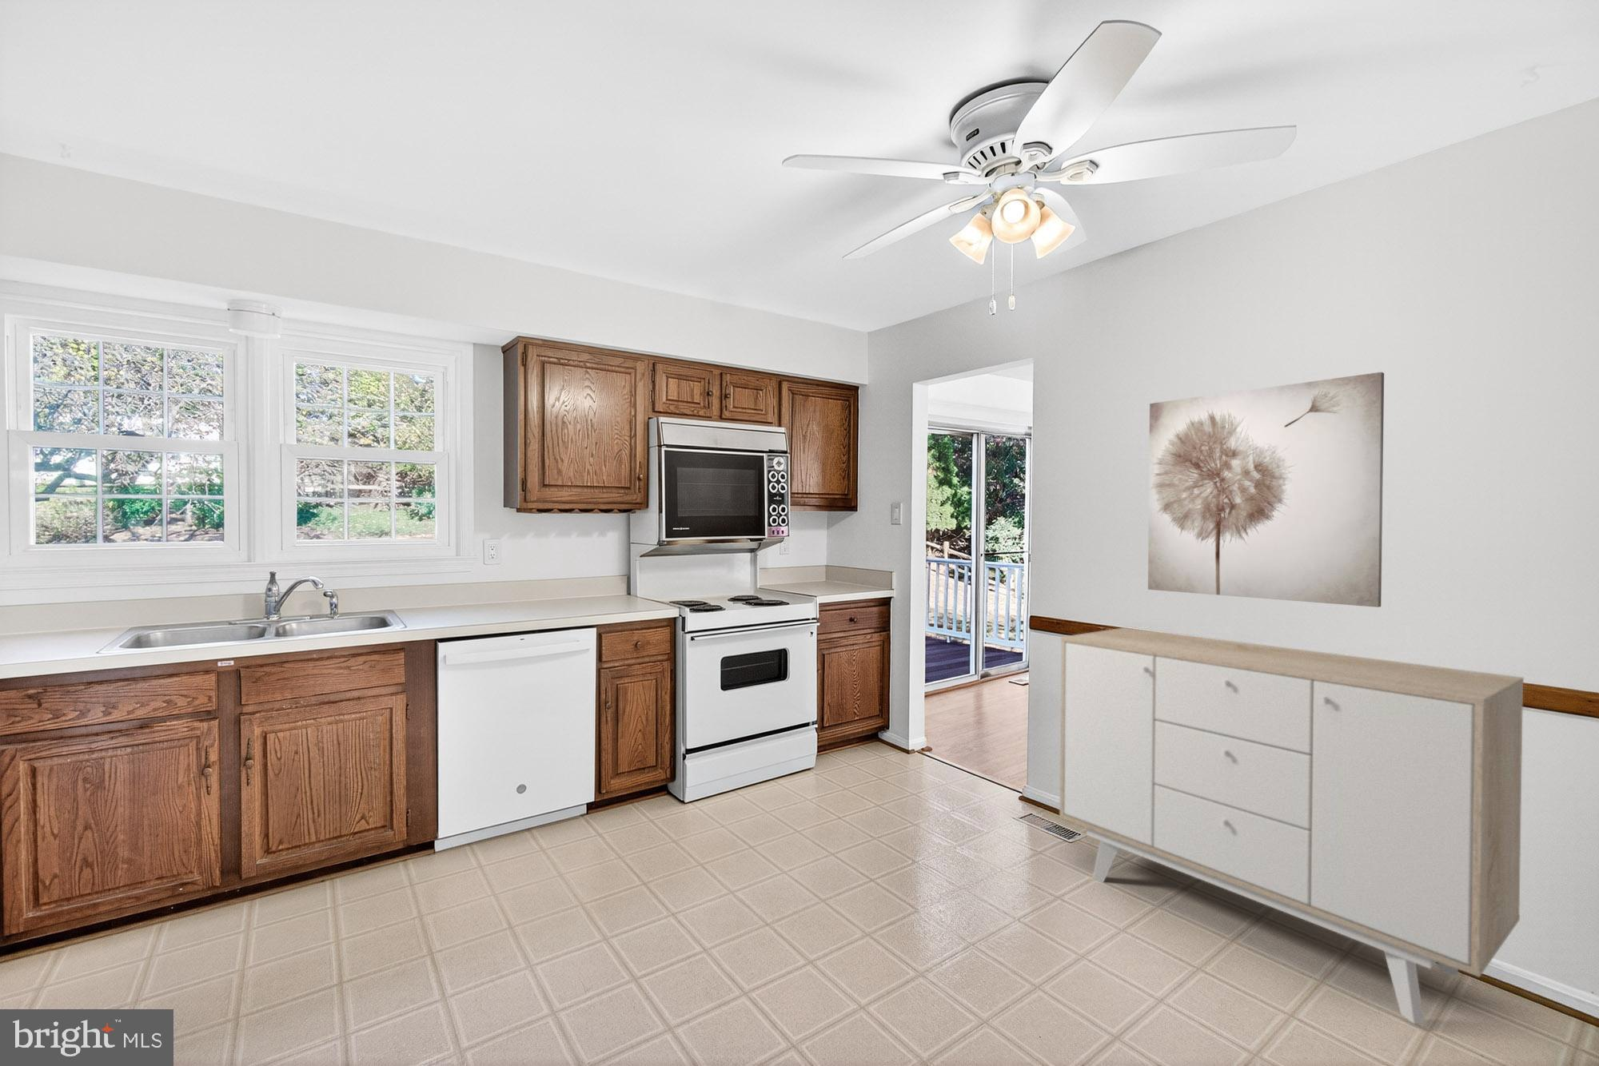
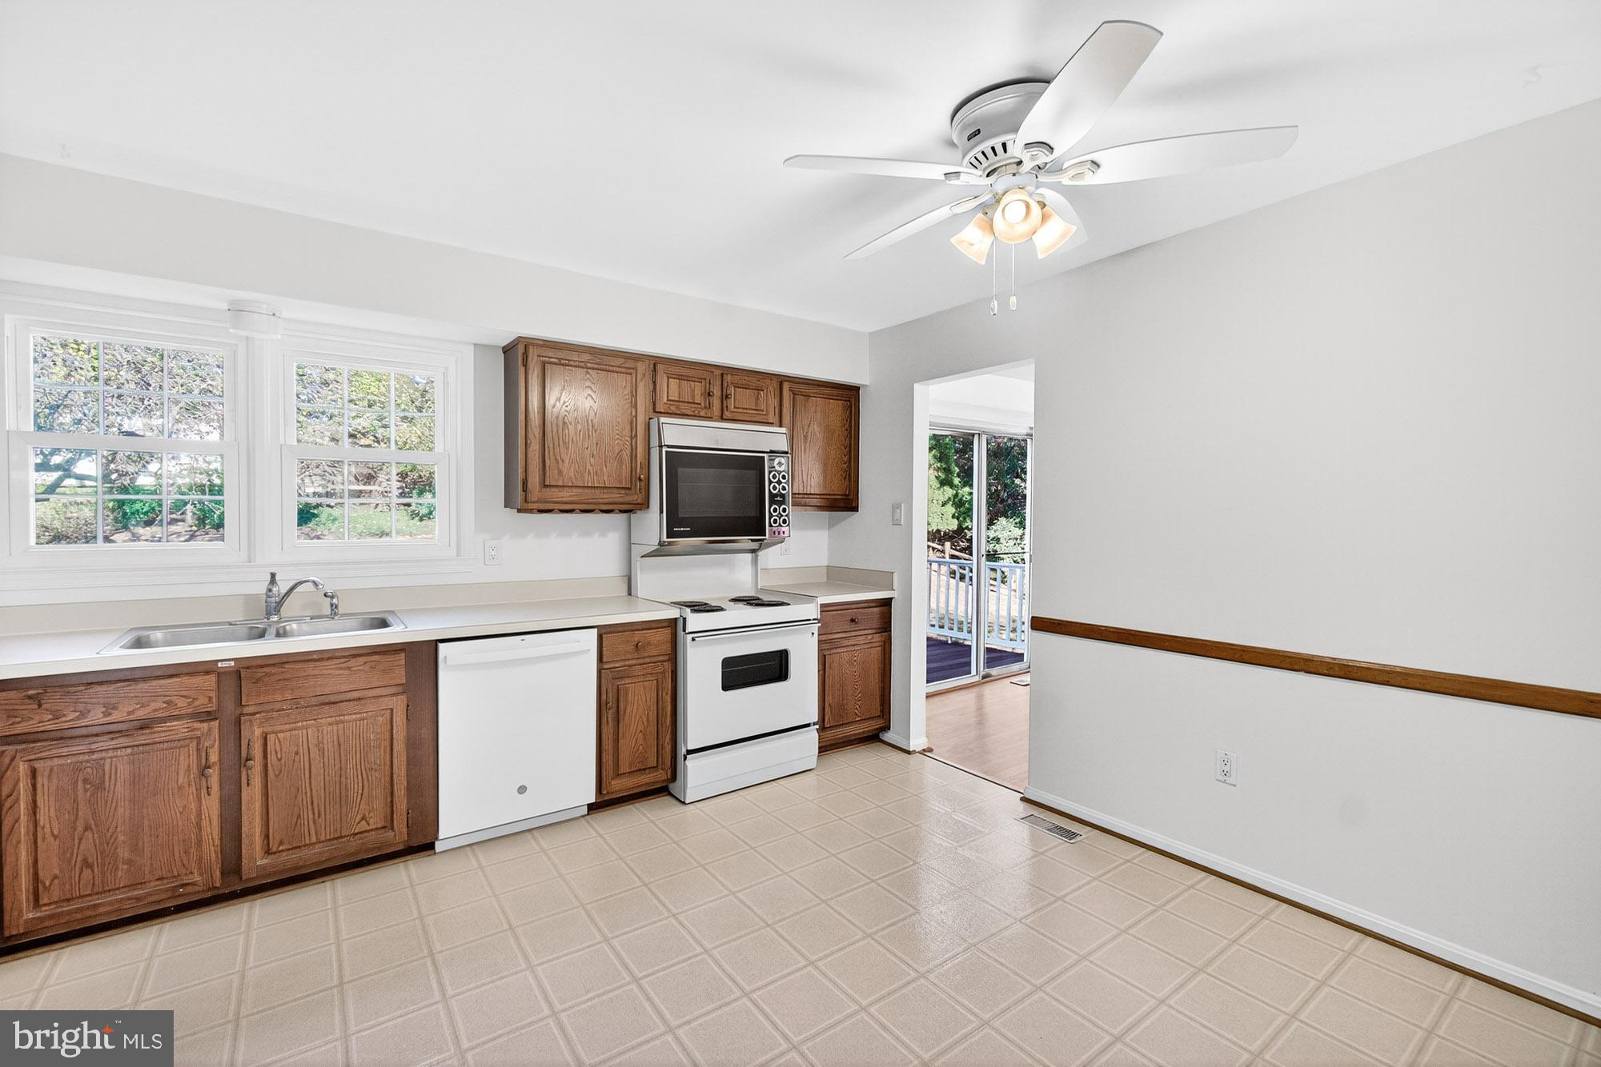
- wall art (1252, 493)
- sideboard (1254, 788)
